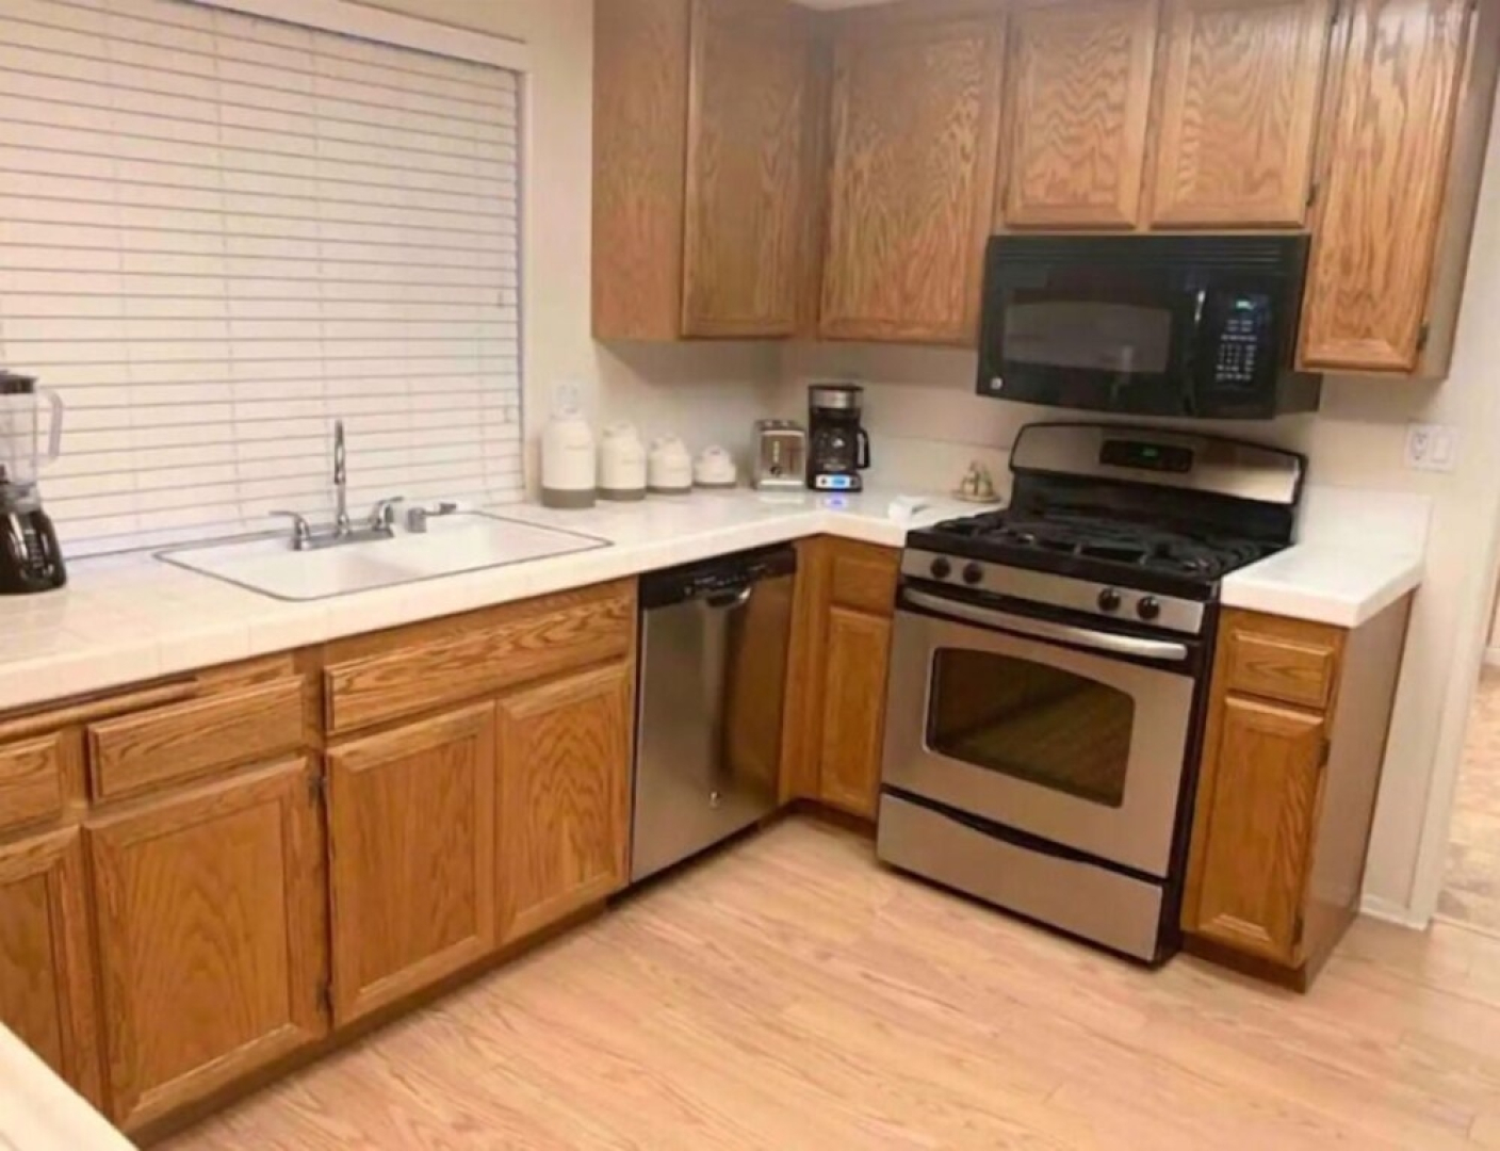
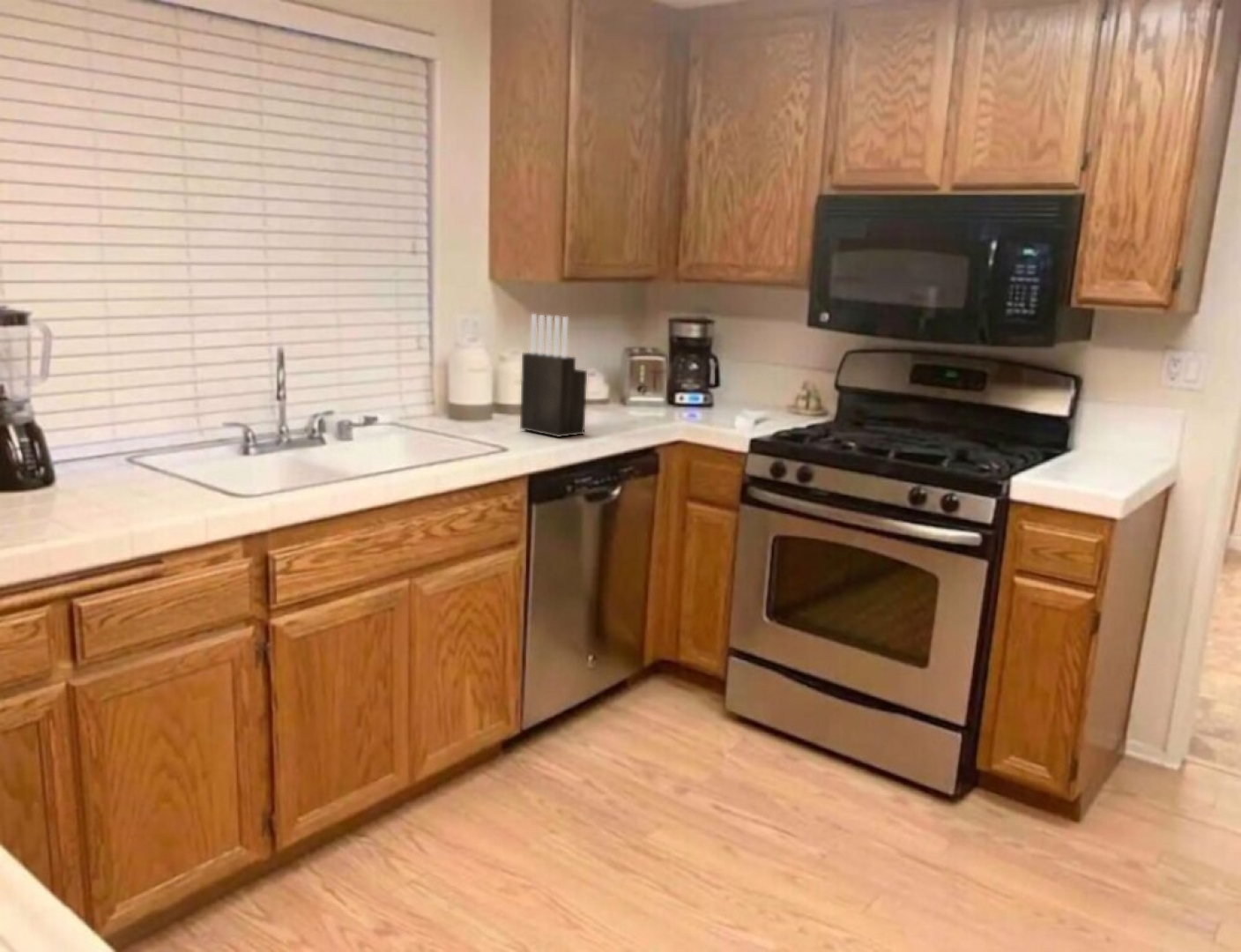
+ knife block (556, 374)
